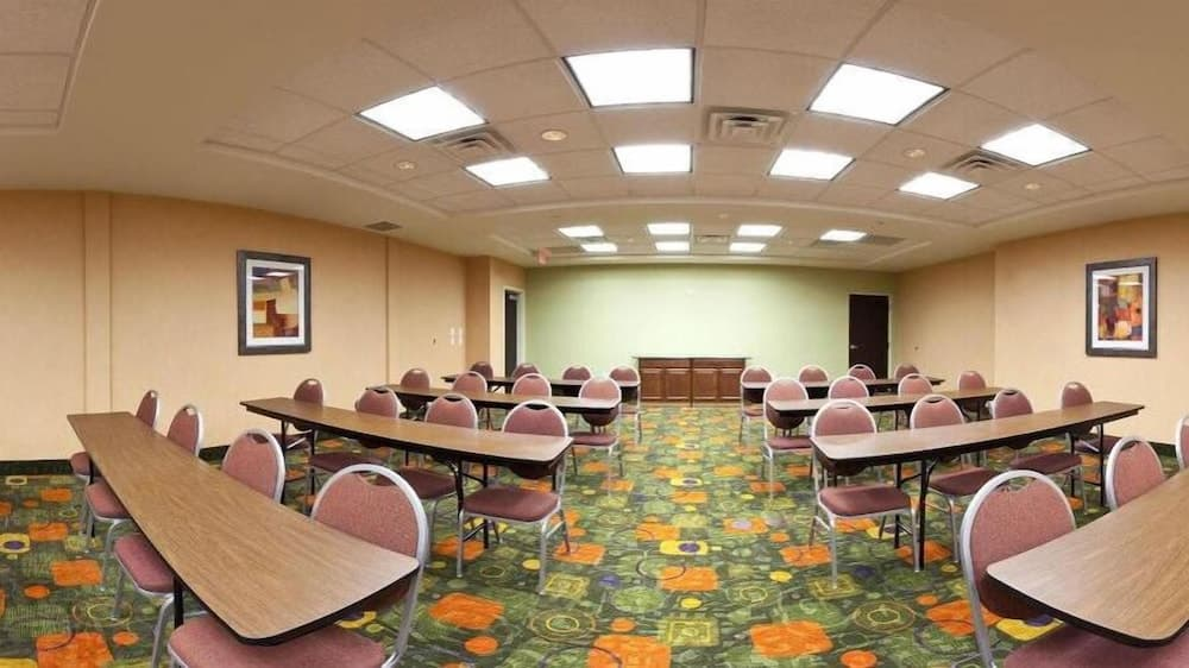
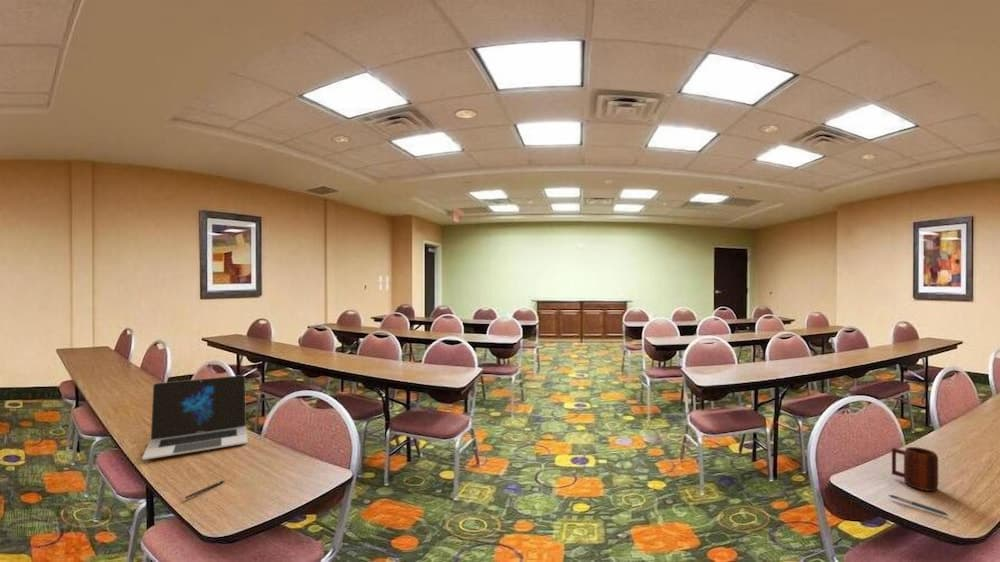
+ pen (206, 488)
+ mug (914, 466)
+ laptop (199, 413)
+ pen (917, 504)
